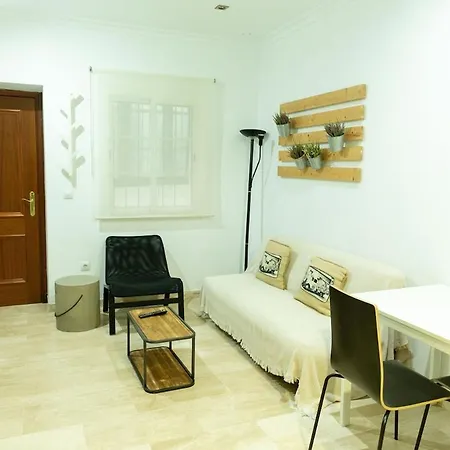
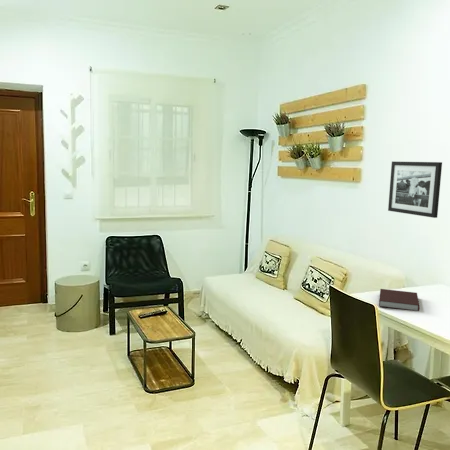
+ picture frame (413, 188)
+ notebook (398, 299)
